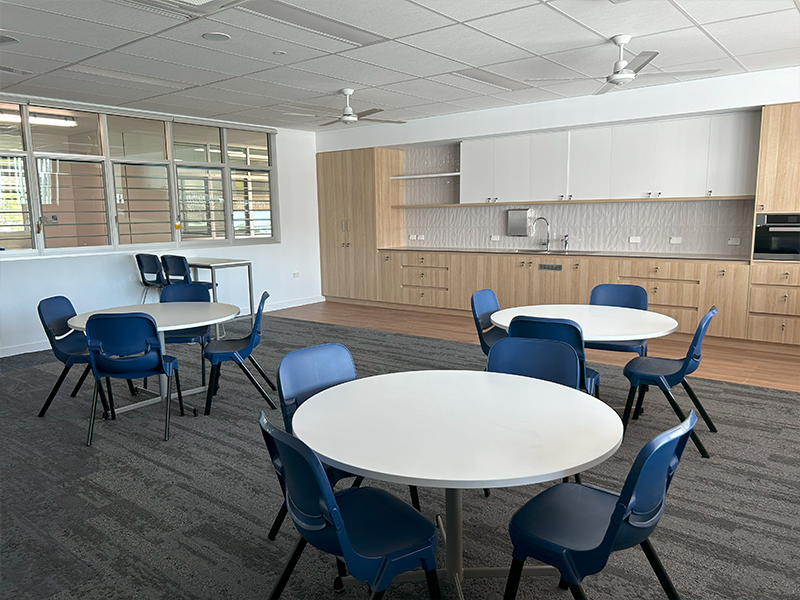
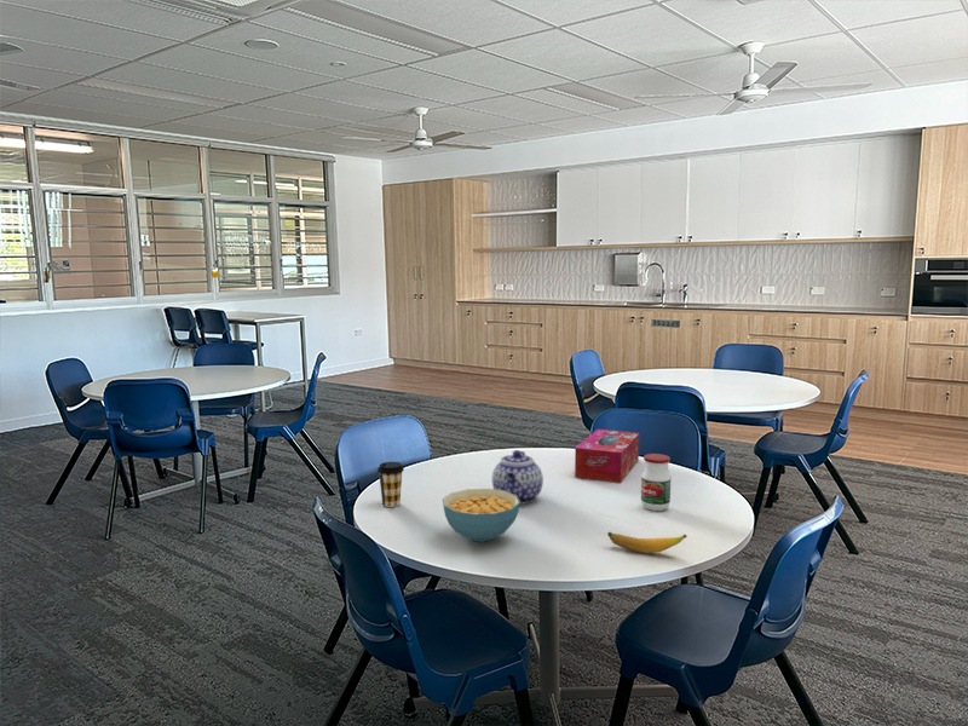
+ tissue box (607, 454)
+ banana (645, 540)
+ cereal bowl (480, 518)
+ jar (656, 482)
+ teapot (517, 474)
+ coffee cup (391, 484)
